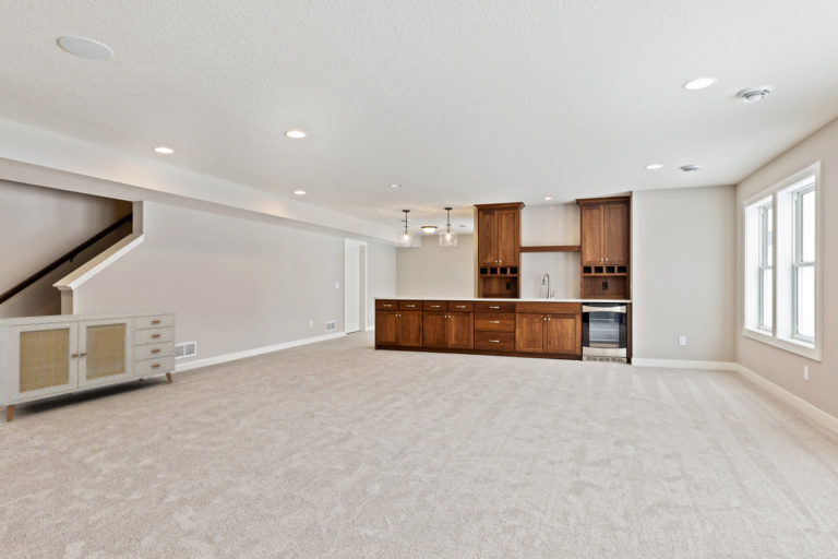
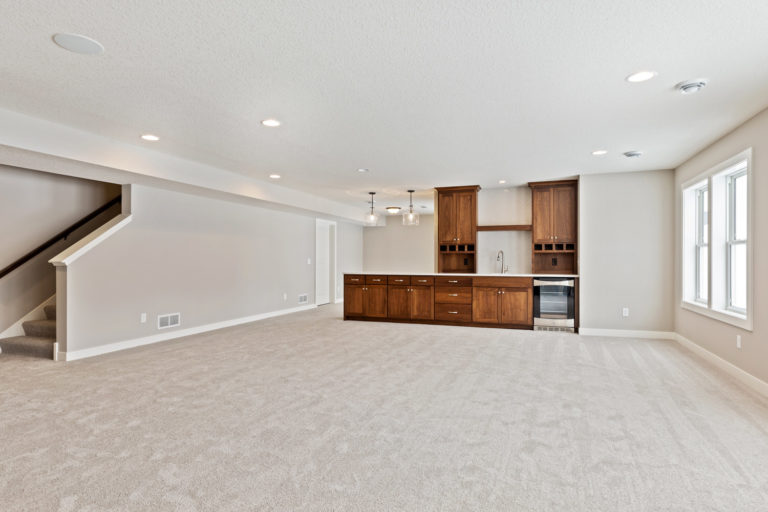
- sideboard (86, 356)
